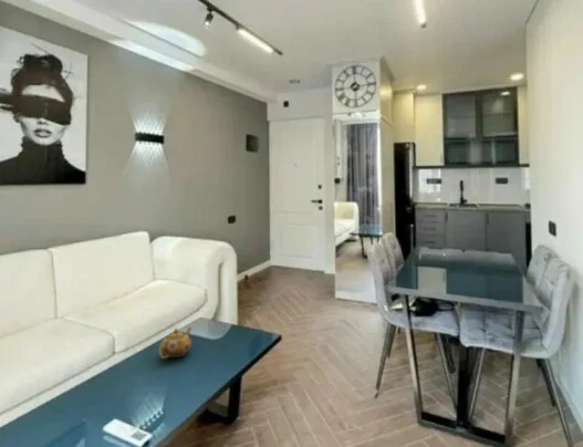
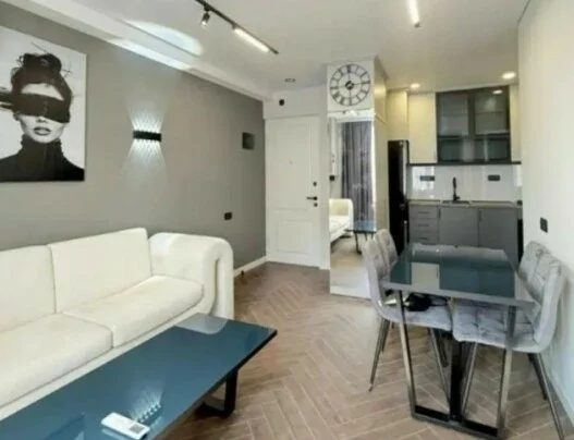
- teapot (176, 341)
